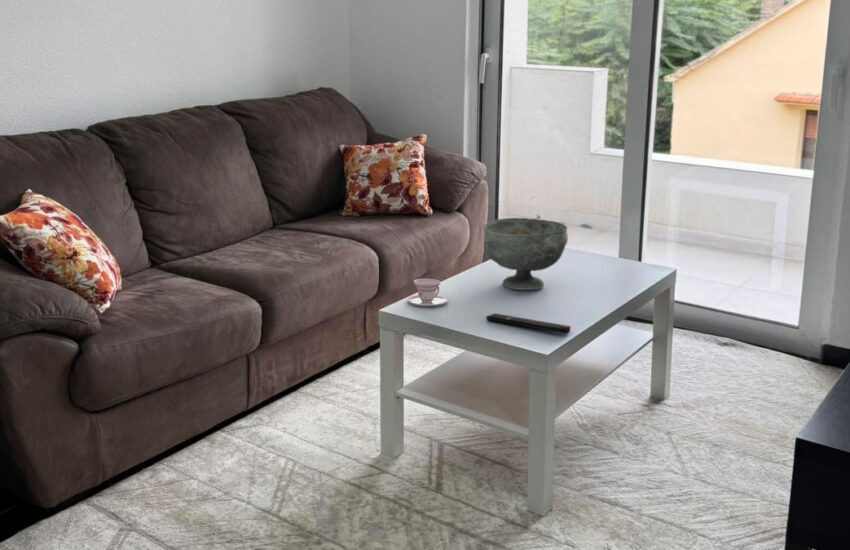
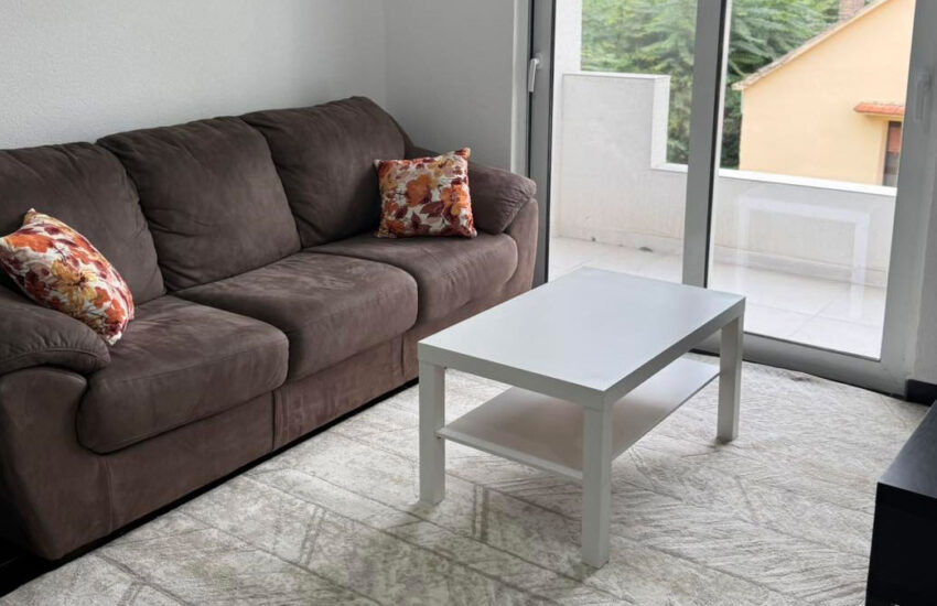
- decorative bowl (524, 255)
- remote control (528, 323)
- teacup (427, 291)
